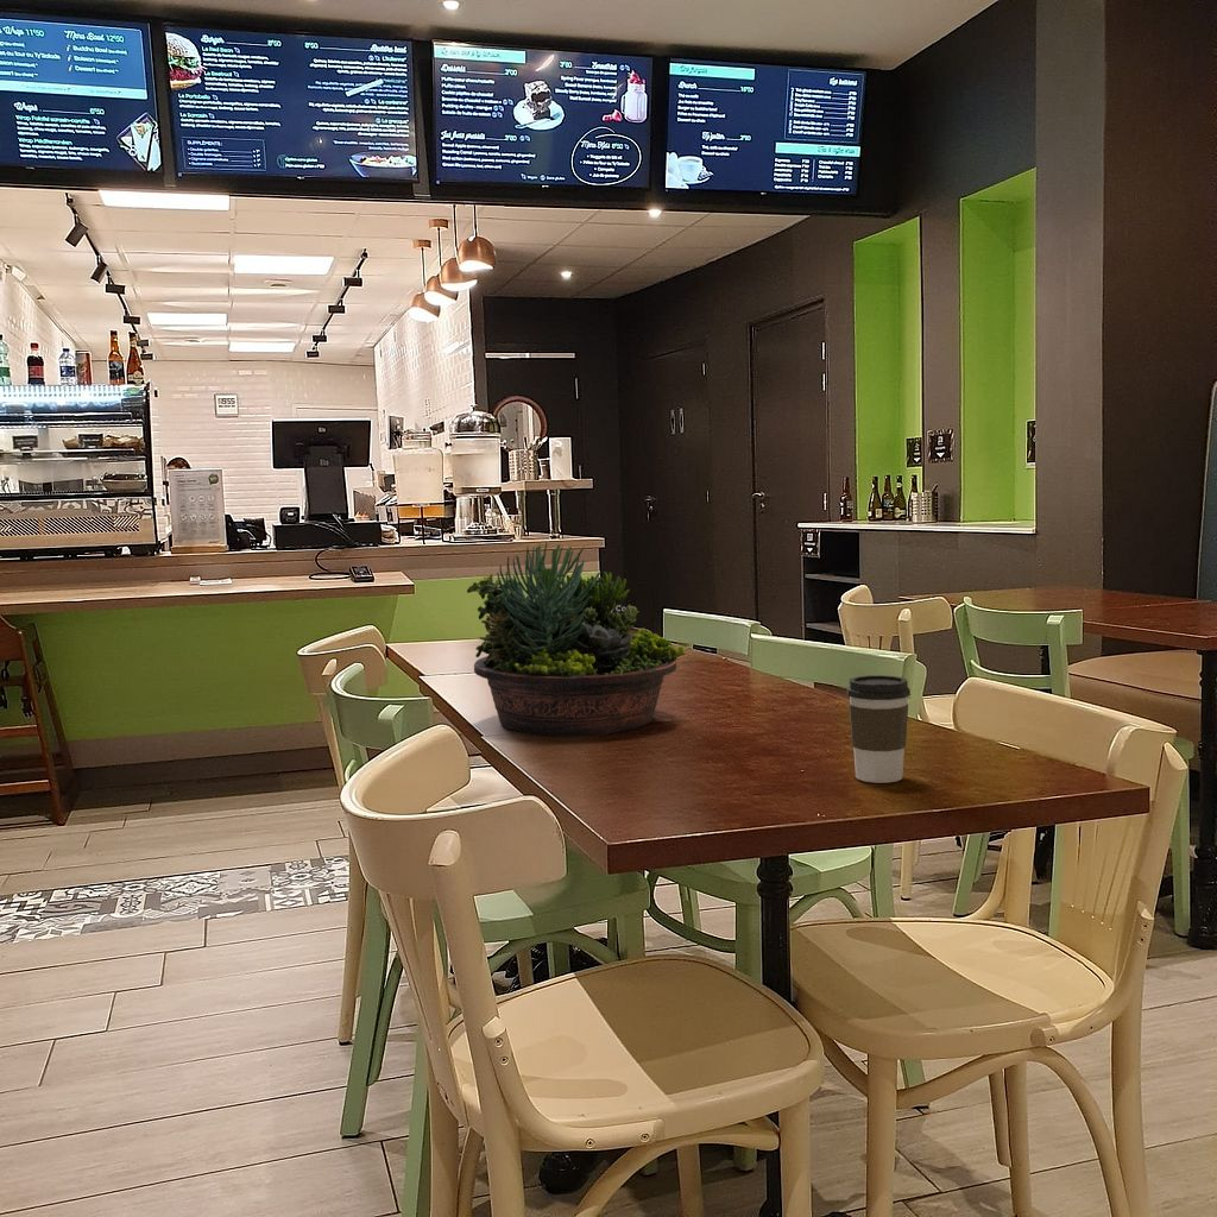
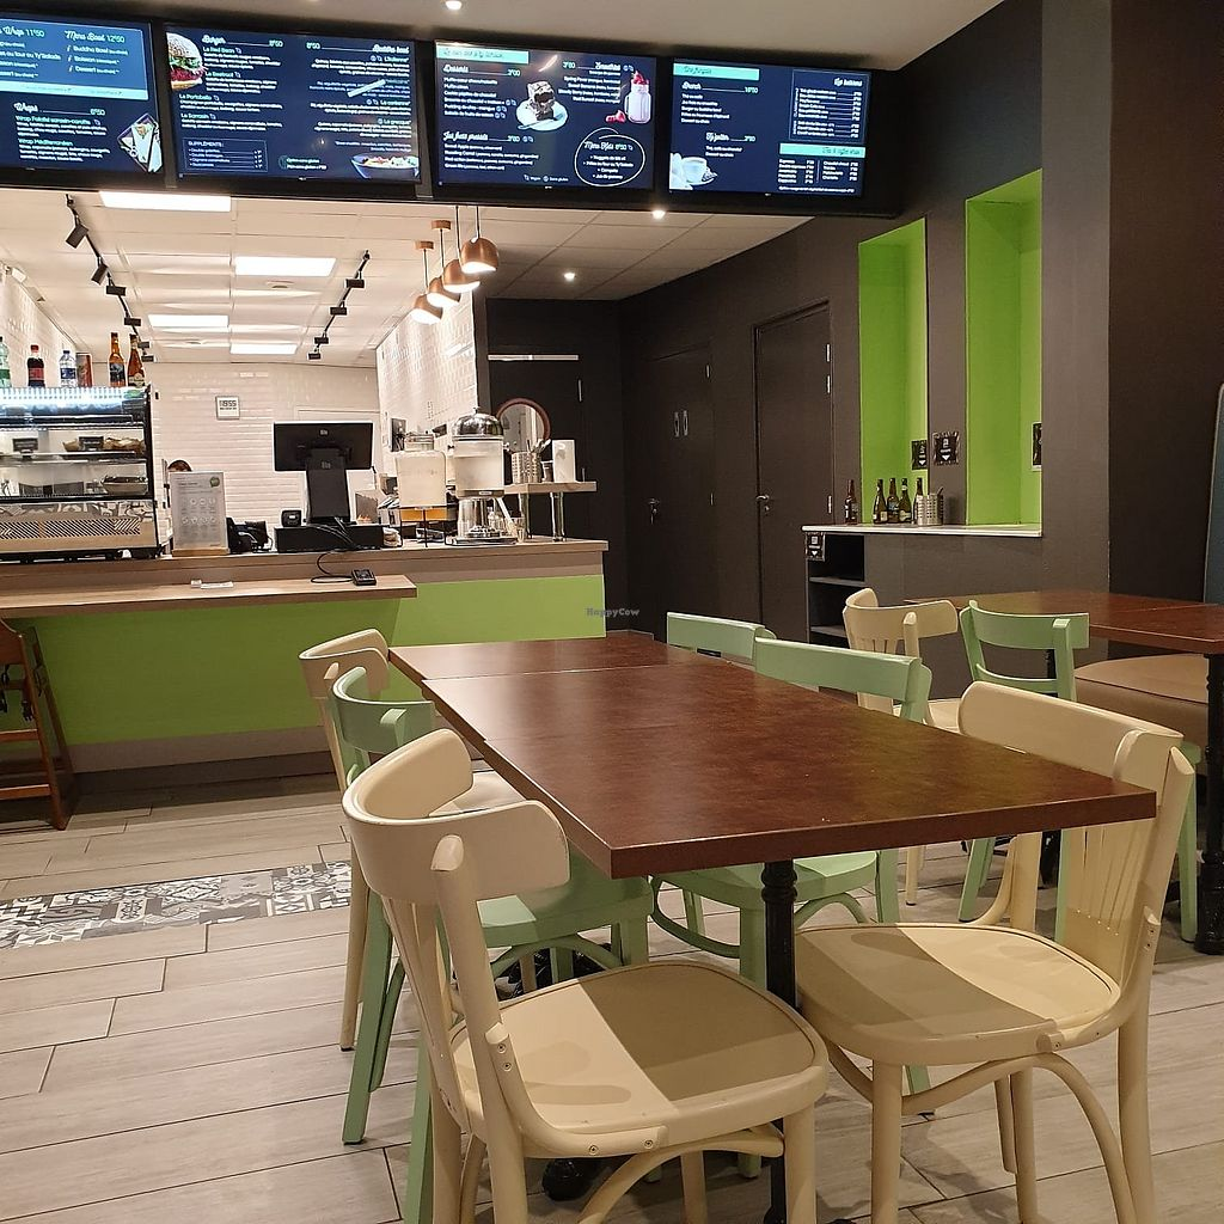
- succulent planter (574, 630)
- coffee cup (878, 729)
